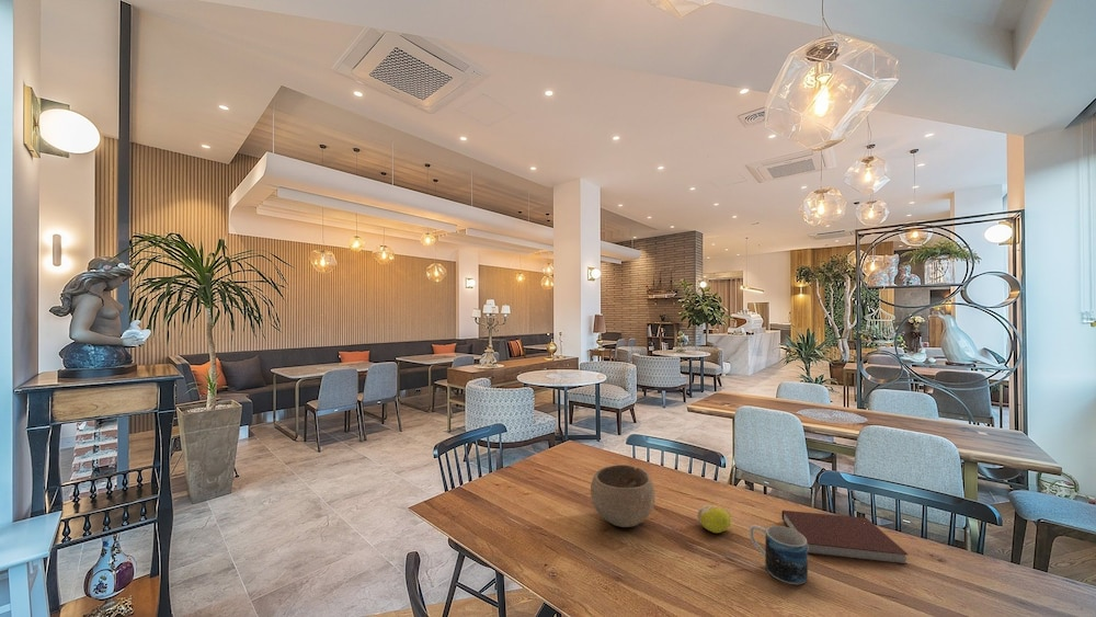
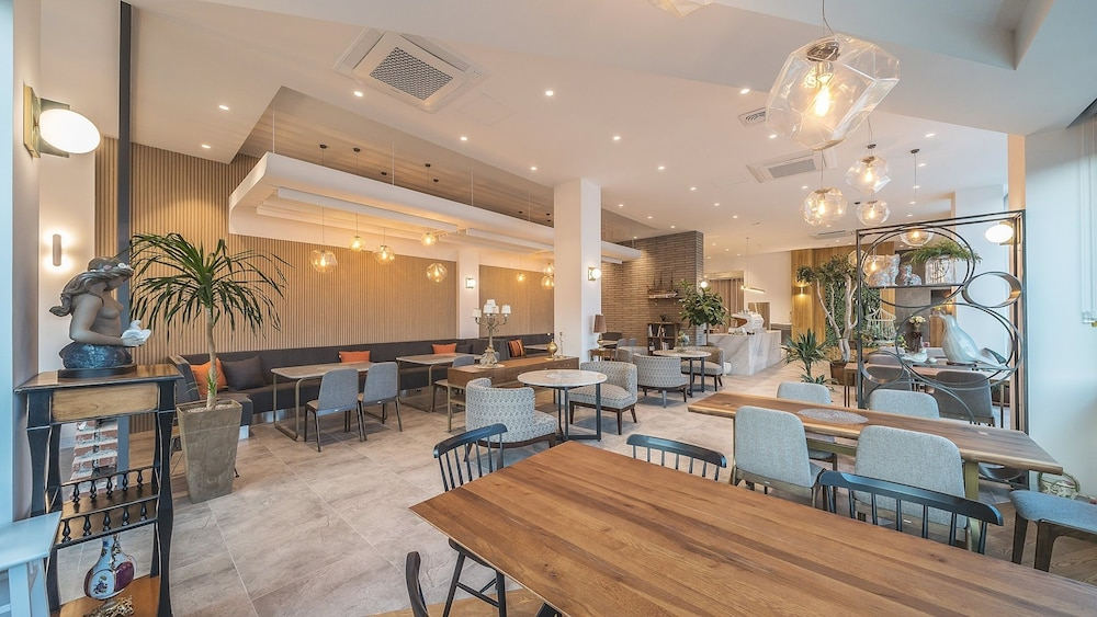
- notebook (838, 535)
- fruit (713, 516)
- bowl (621, 496)
- mug (776, 549)
